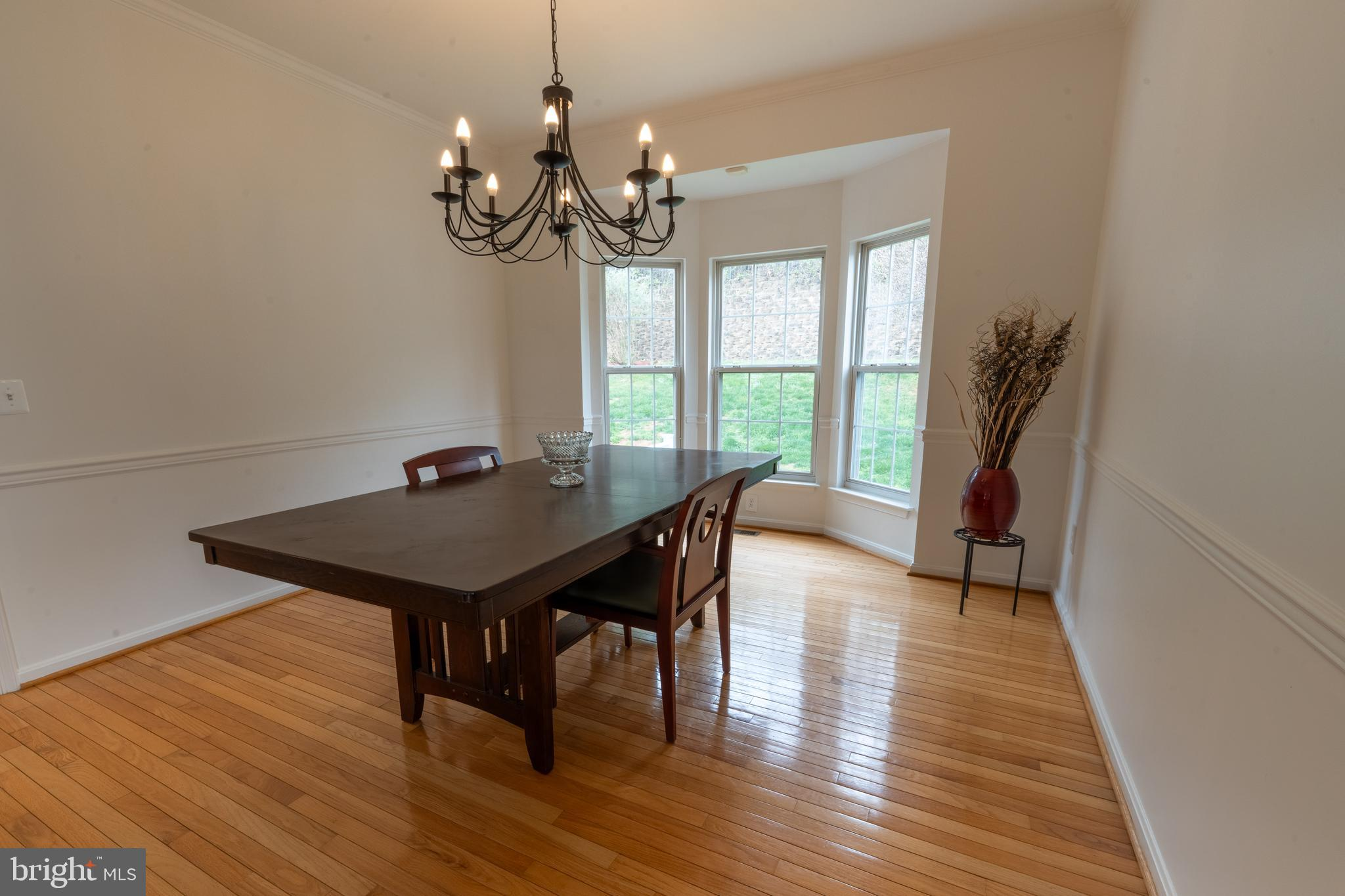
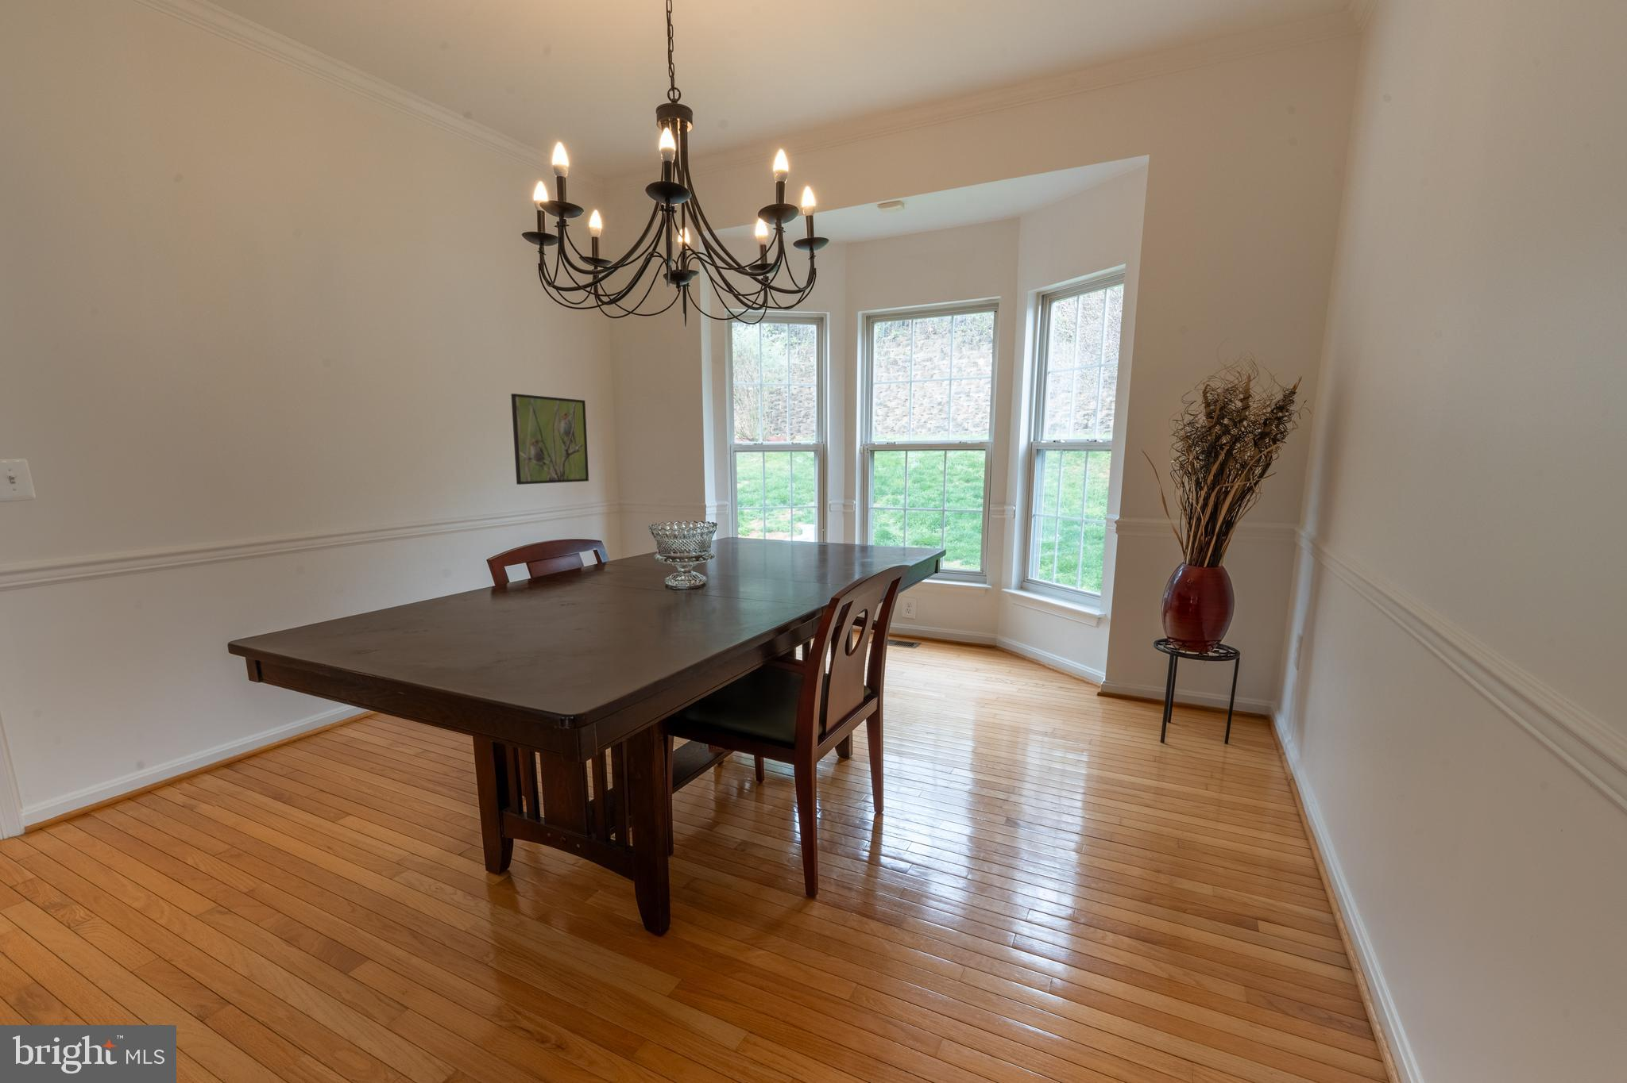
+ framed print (552, 440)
